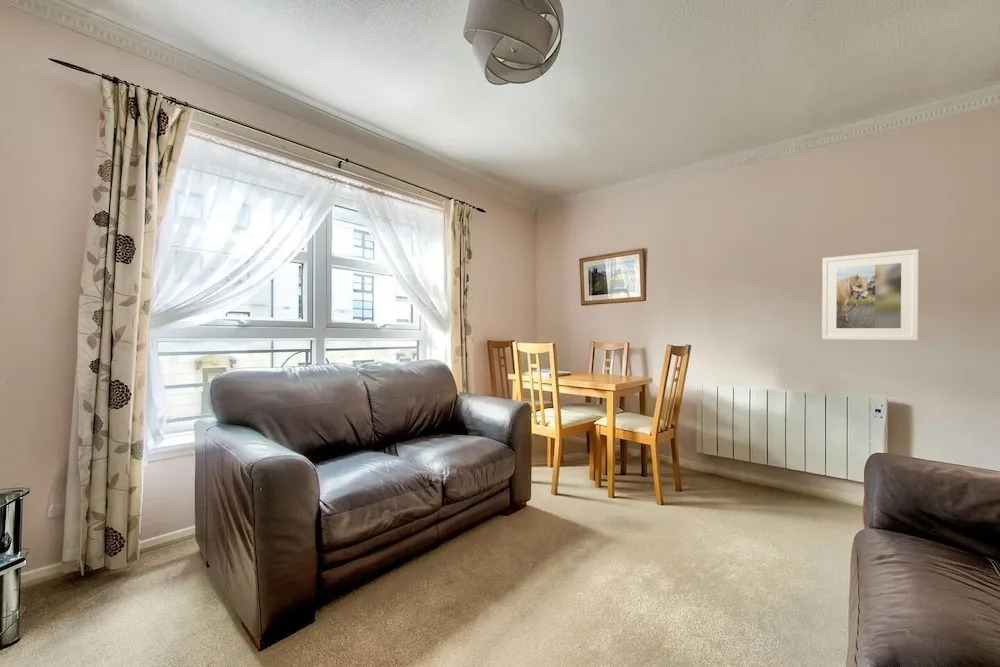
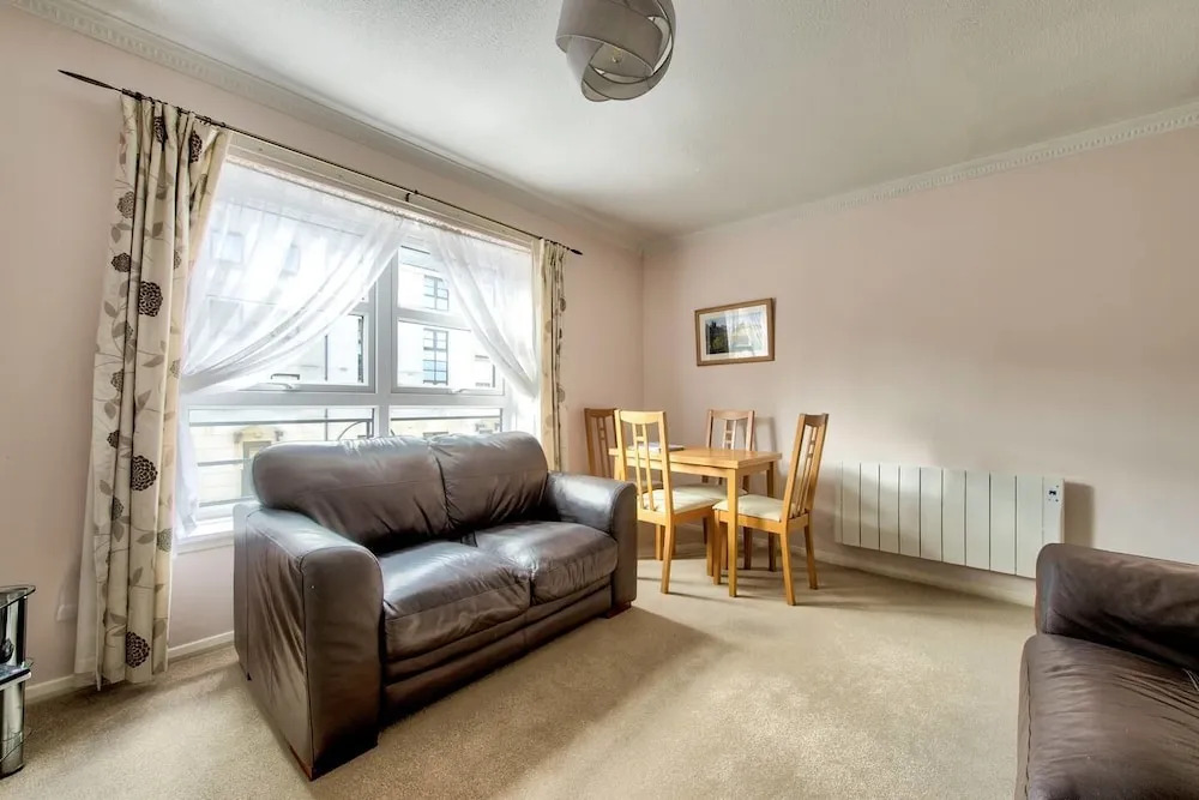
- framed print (867, 297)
